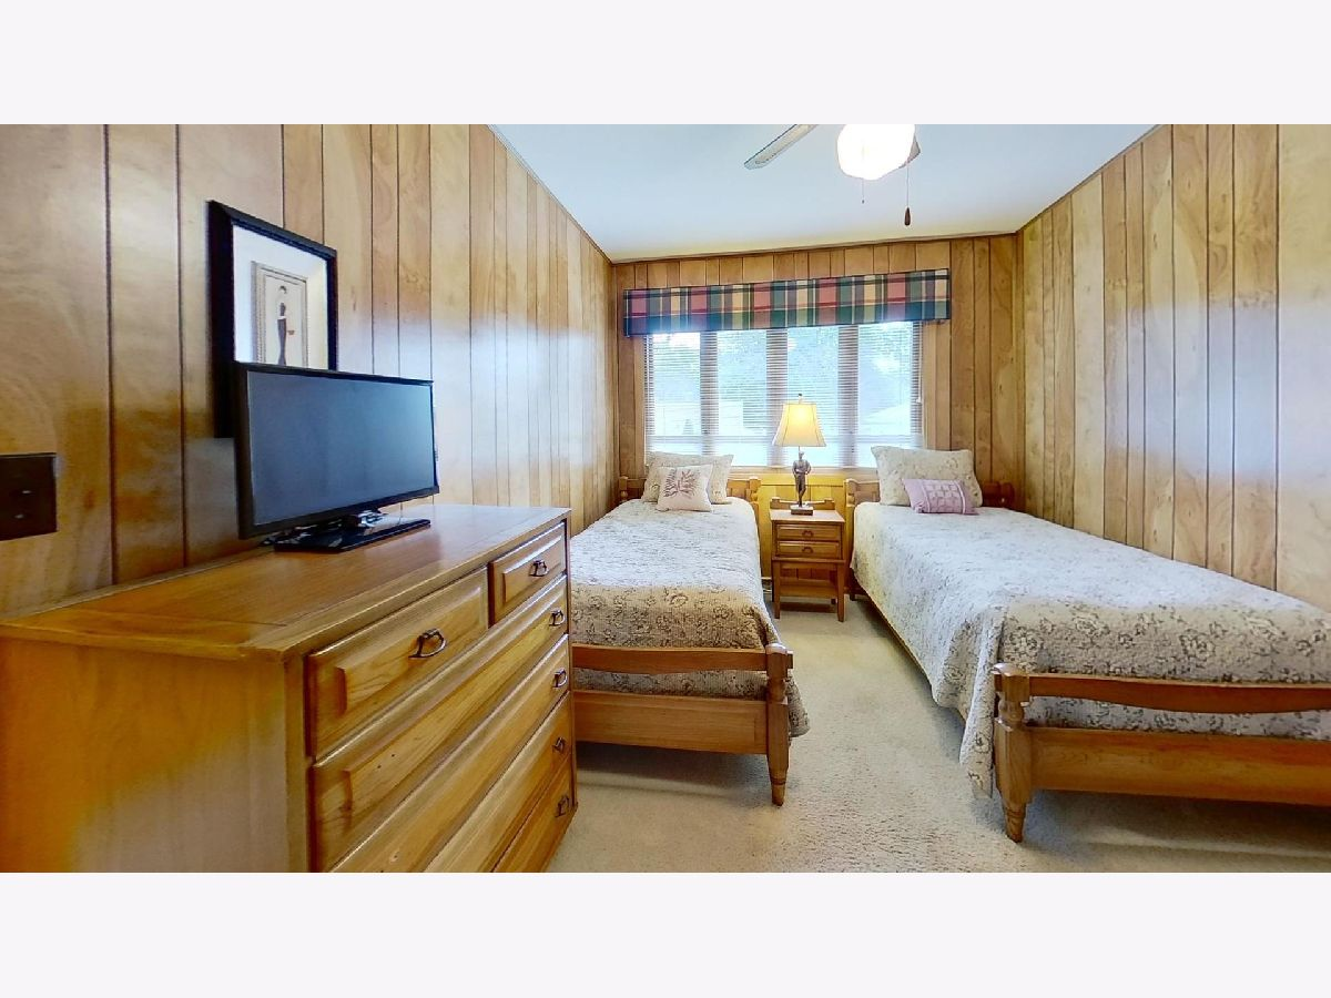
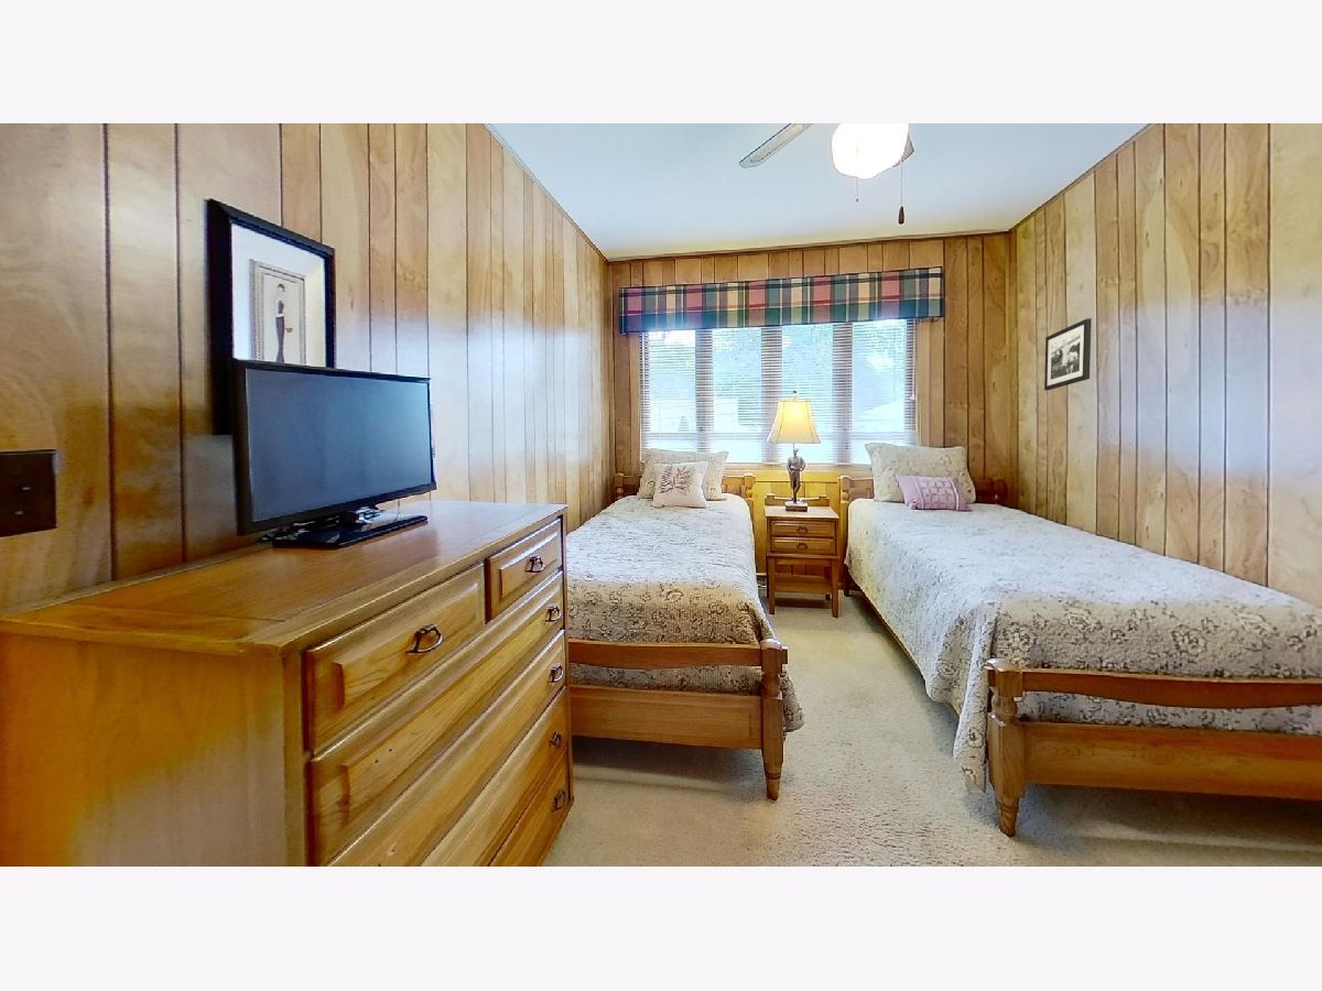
+ picture frame (1065, 357)
